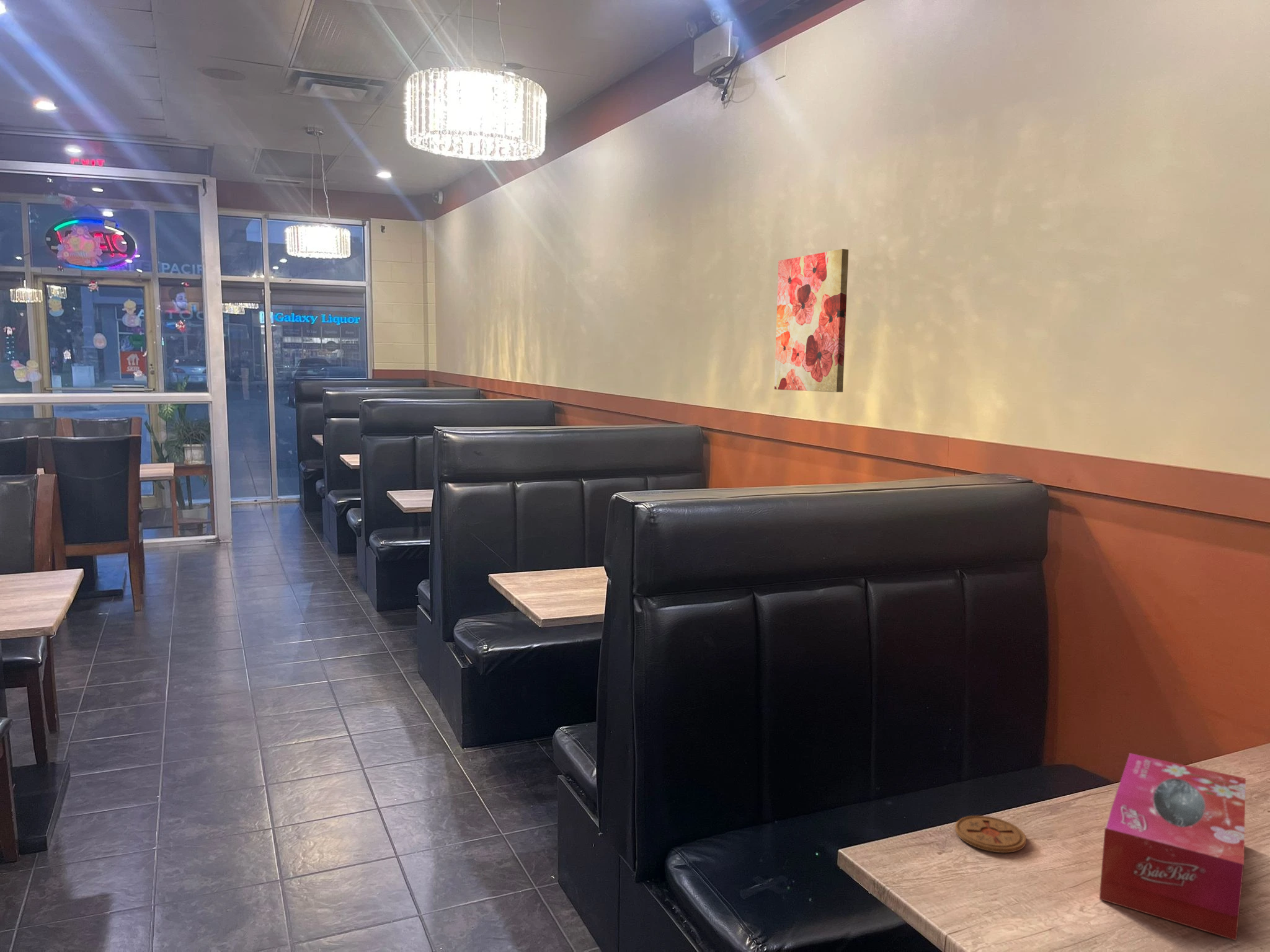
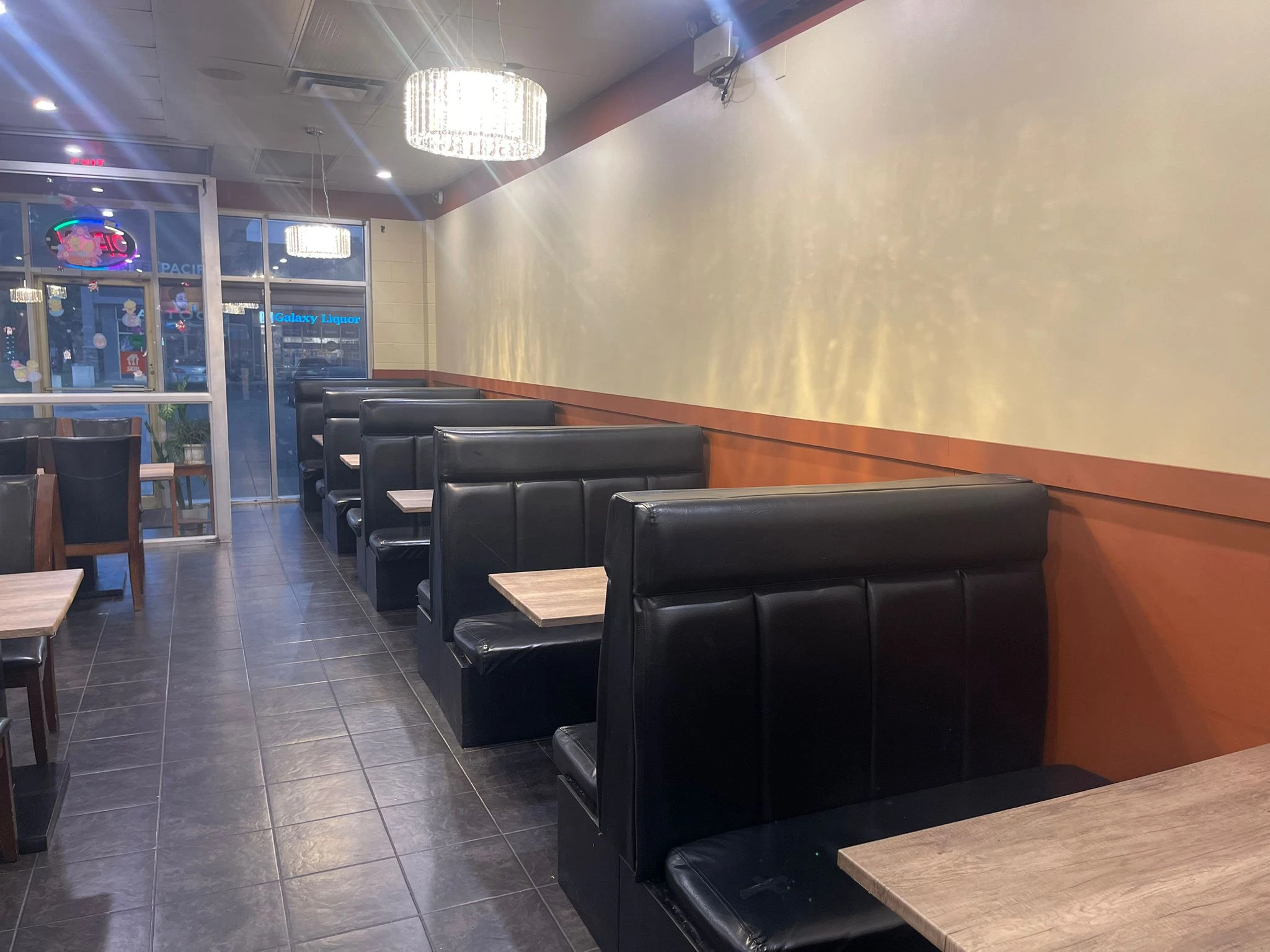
- tissue box (1176, 835)
- coaster (990, 833)
- wall art (809, 324)
